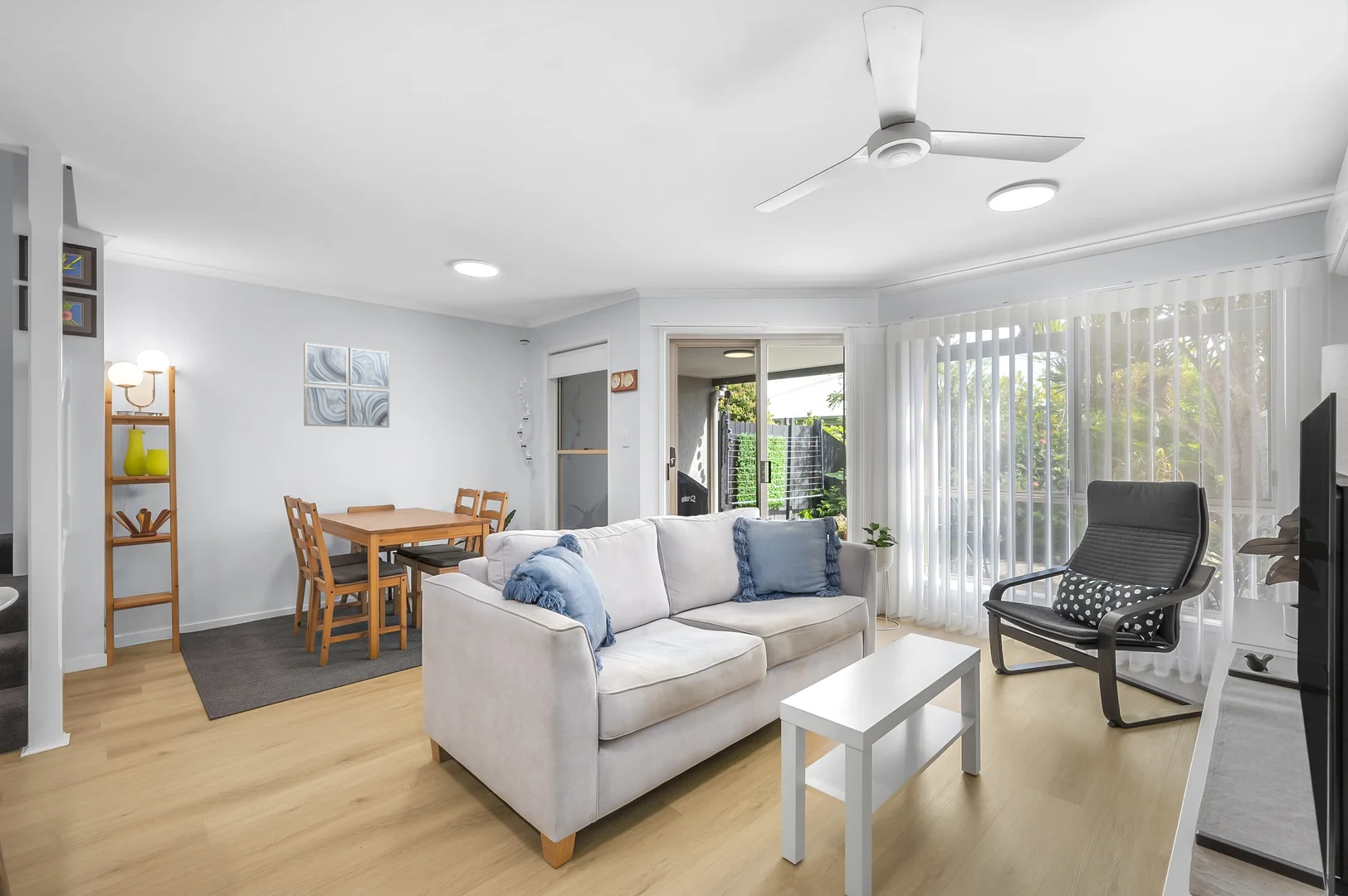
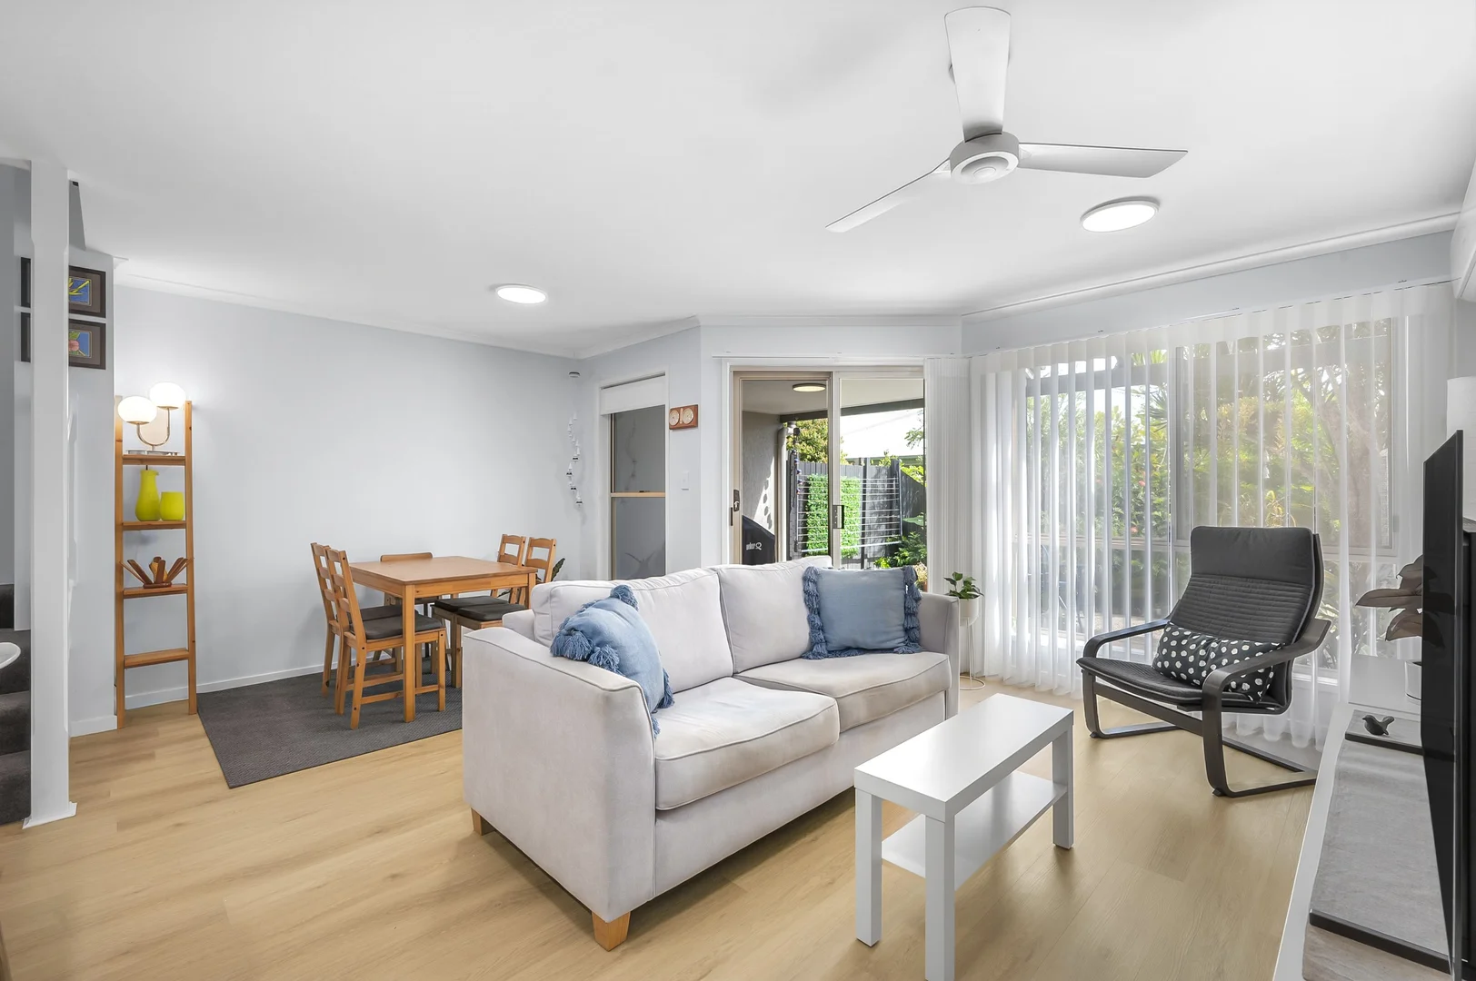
- wall art (349, 386)
